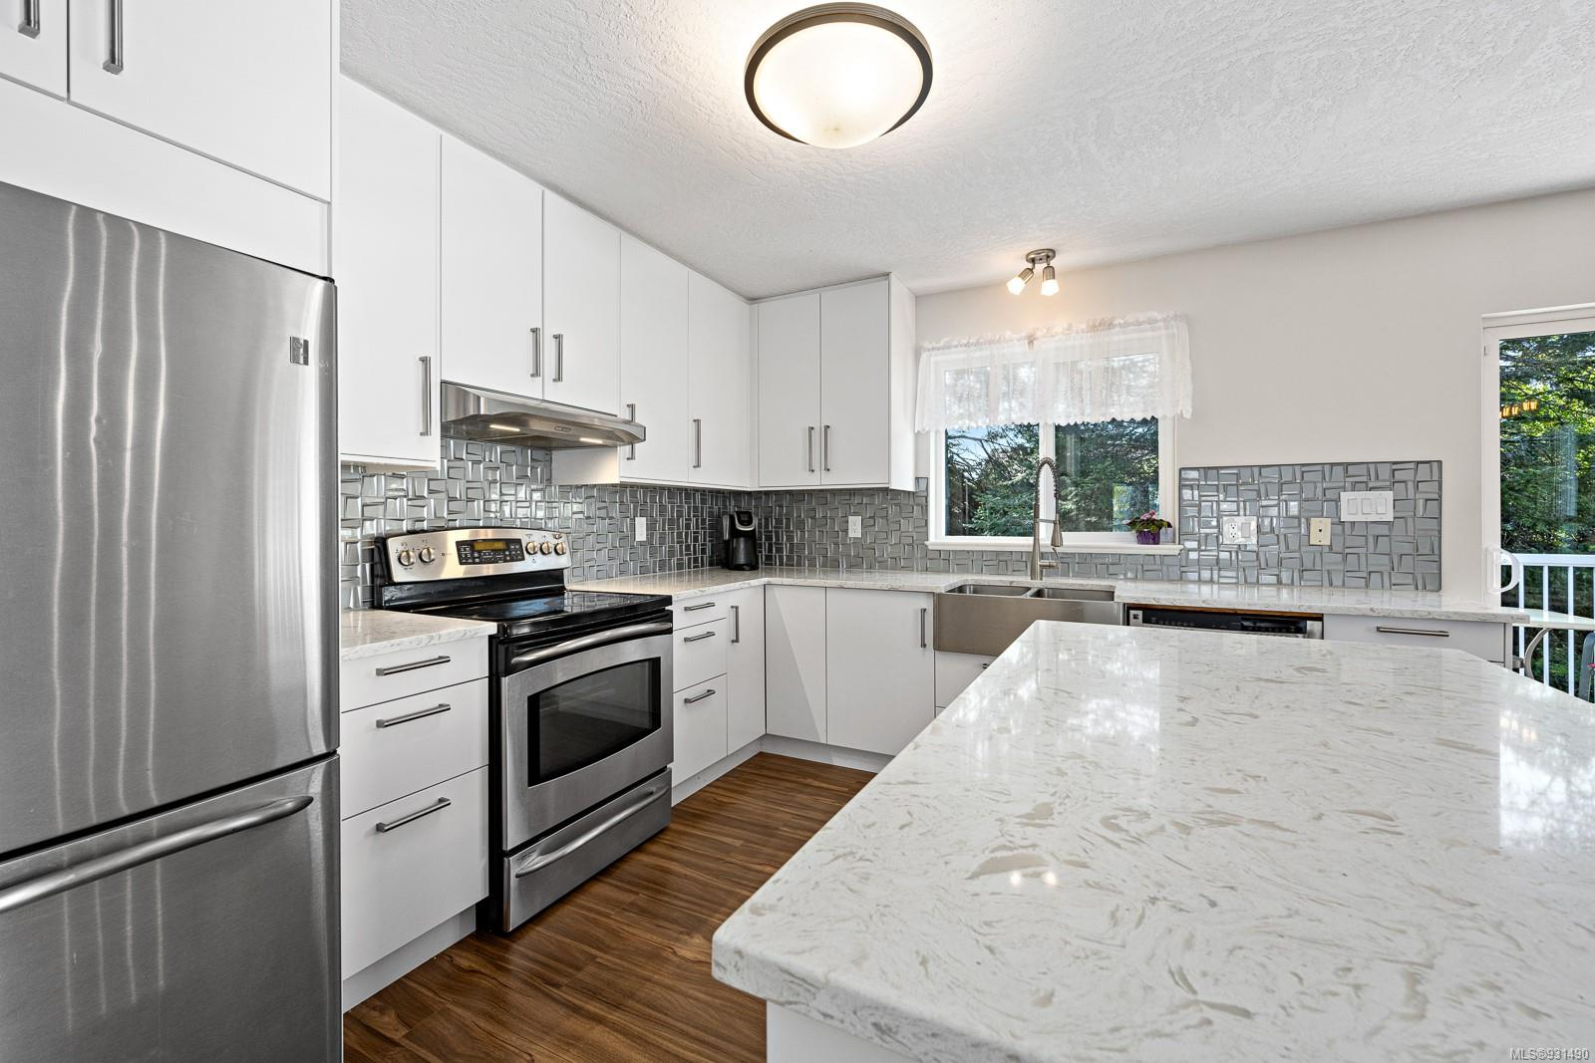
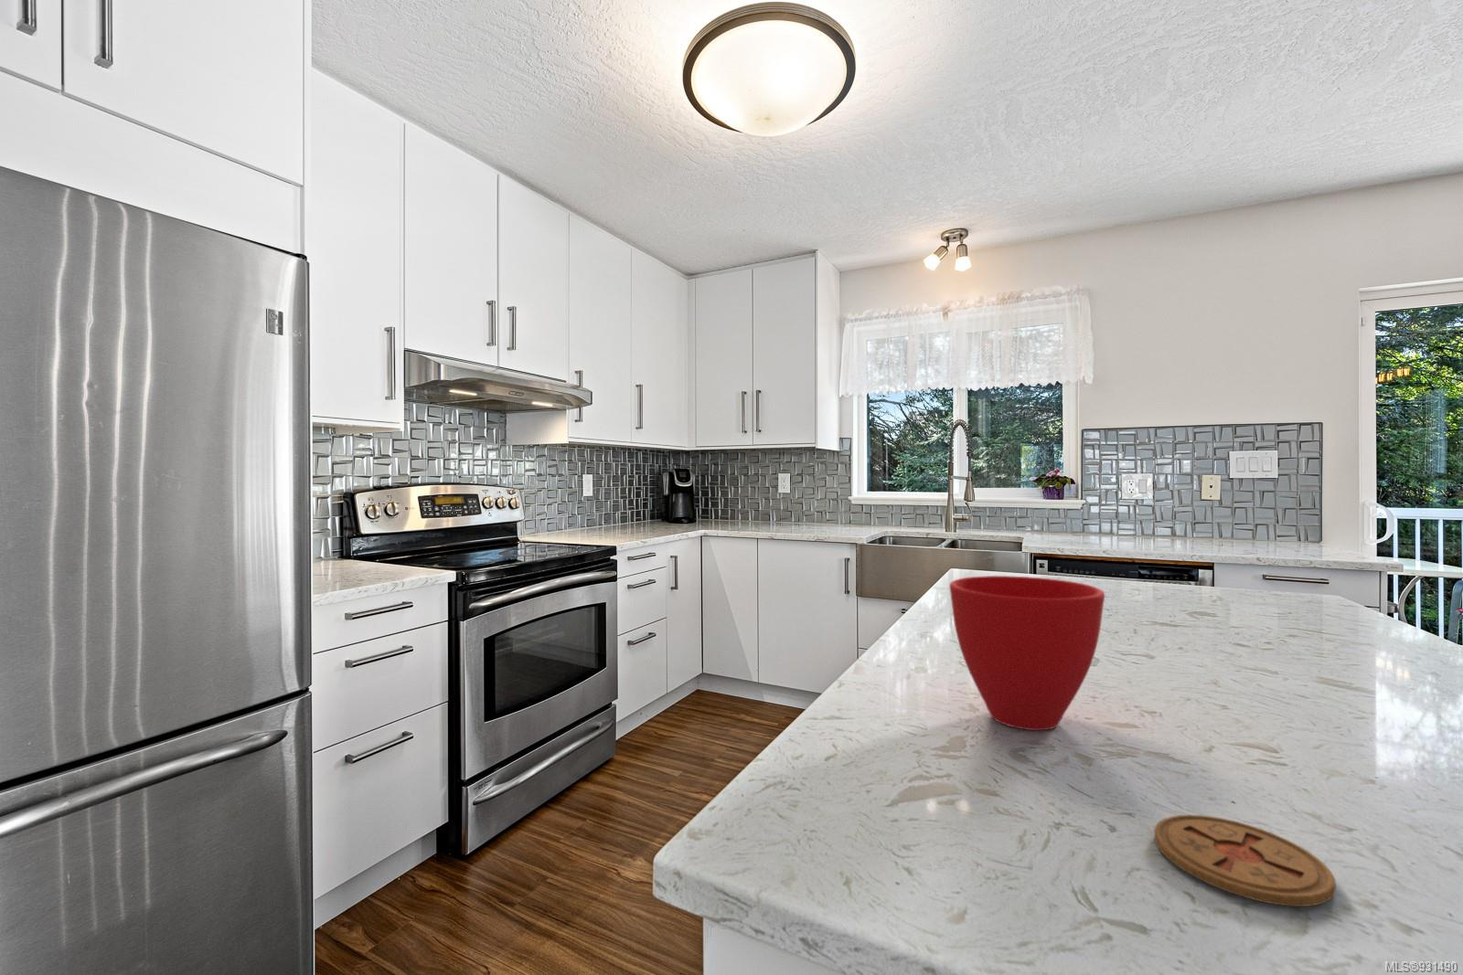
+ coaster (1238, 855)
+ cup (1023, 652)
